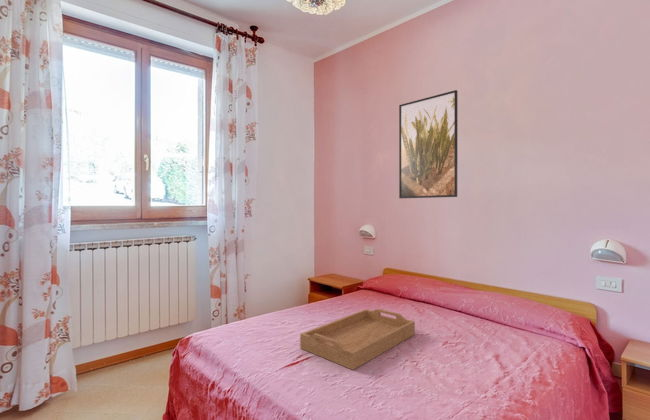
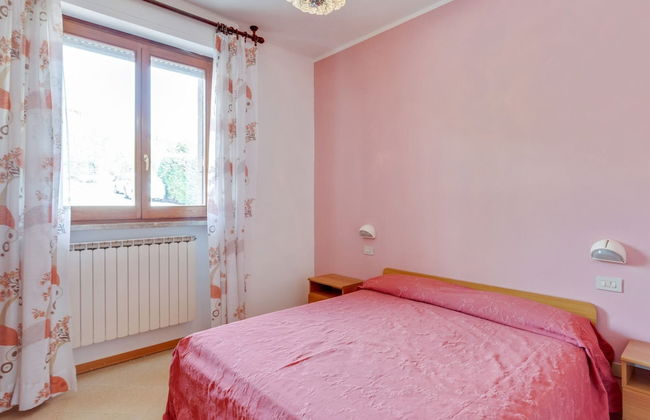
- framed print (426, 147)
- serving tray (360, 332)
